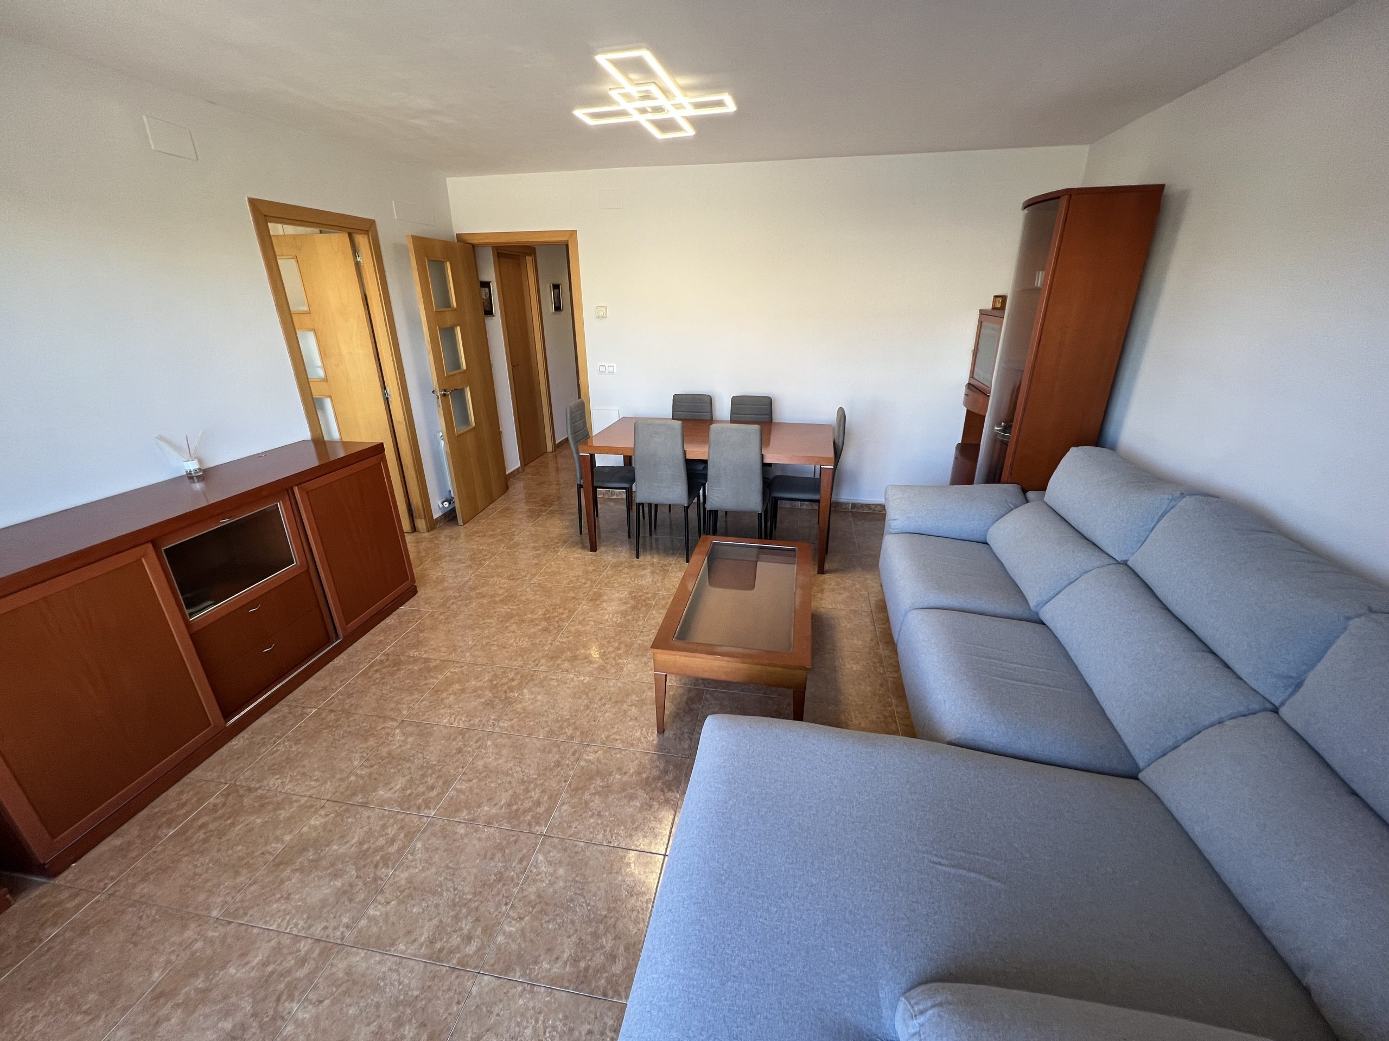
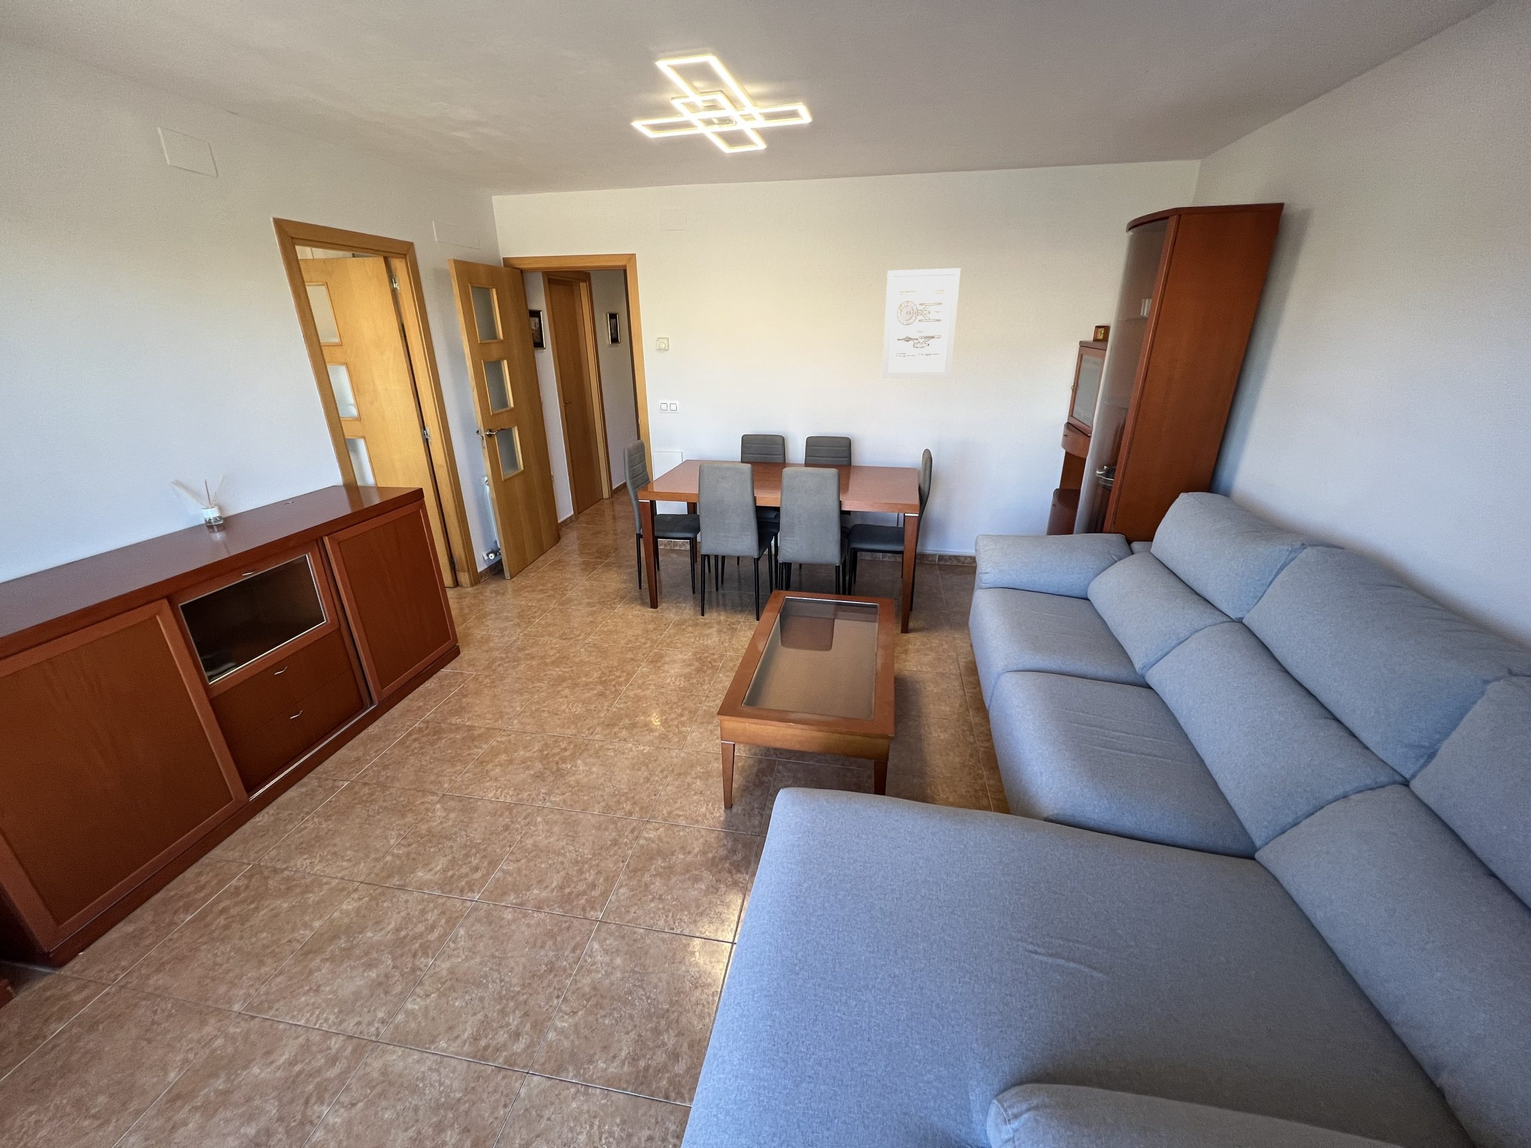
+ wall art (919, 324)
